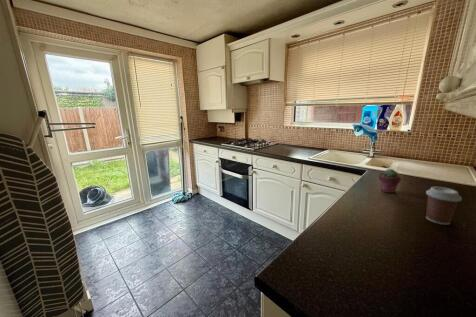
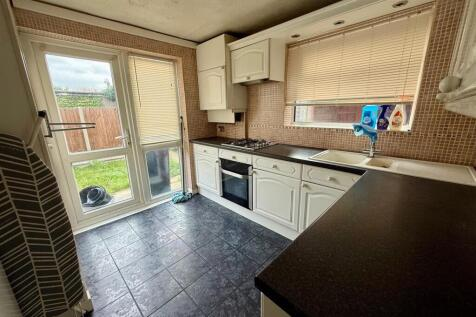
- potted succulent (389, 179)
- coffee cup (440, 205)
